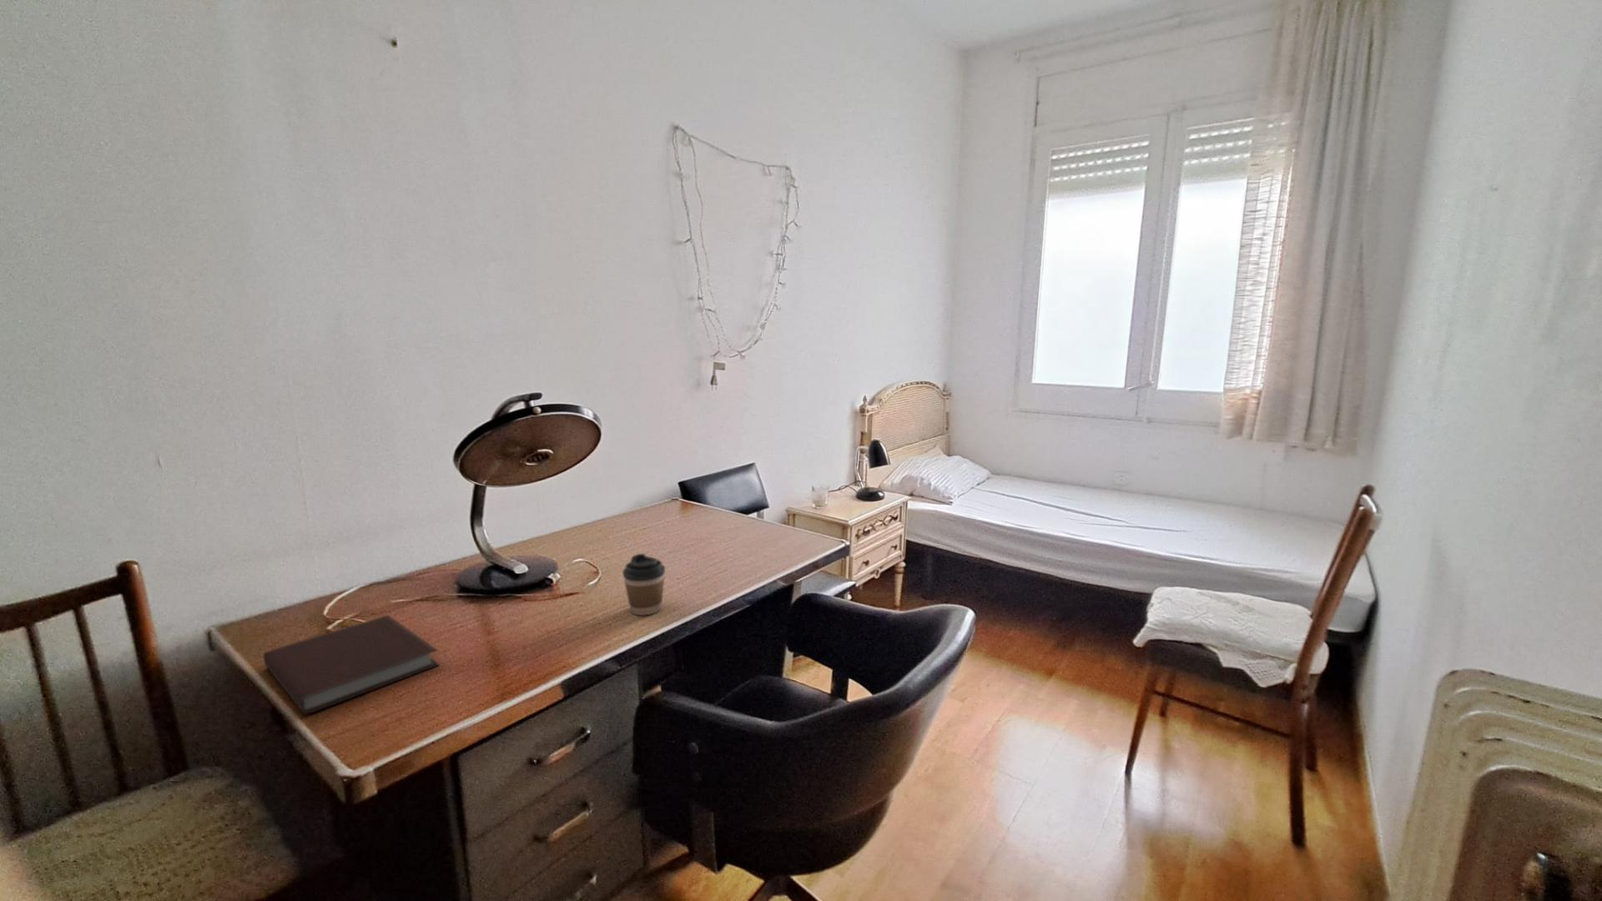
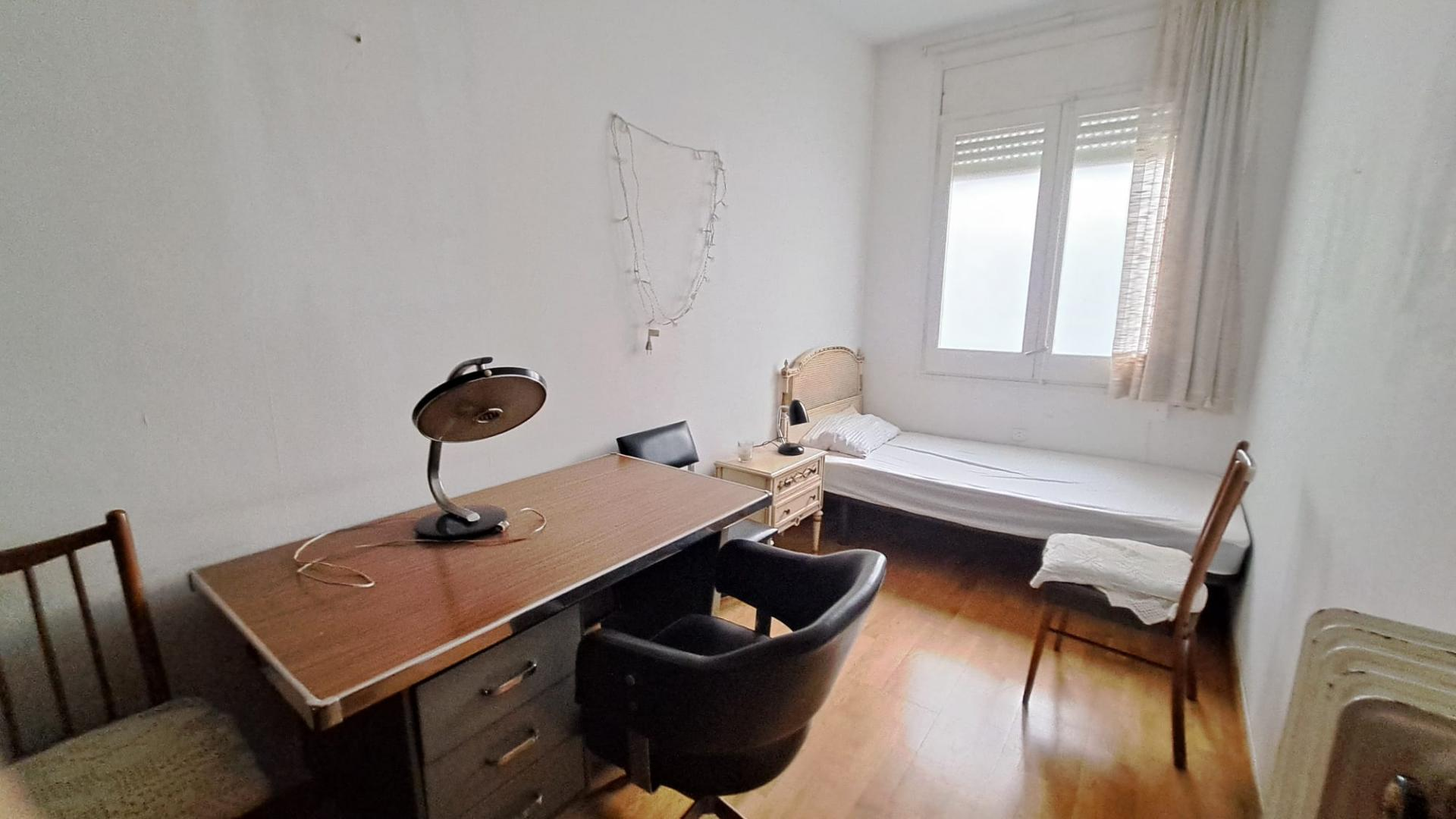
- notebook (350, 658)
- coffee cup (644, 583)
